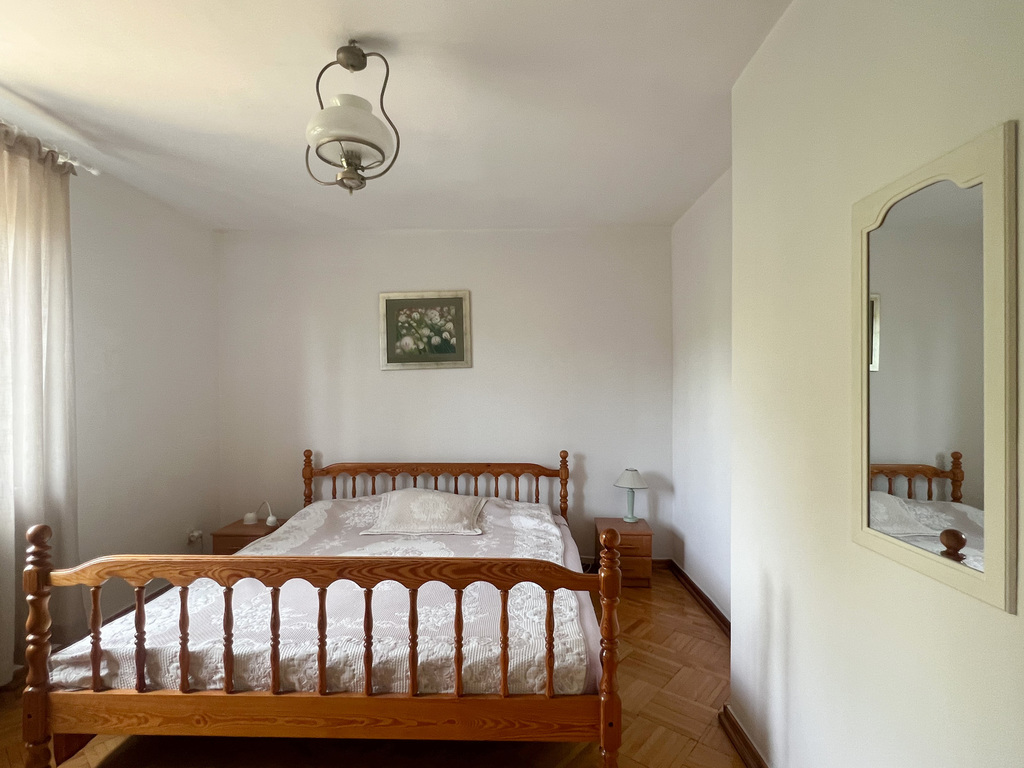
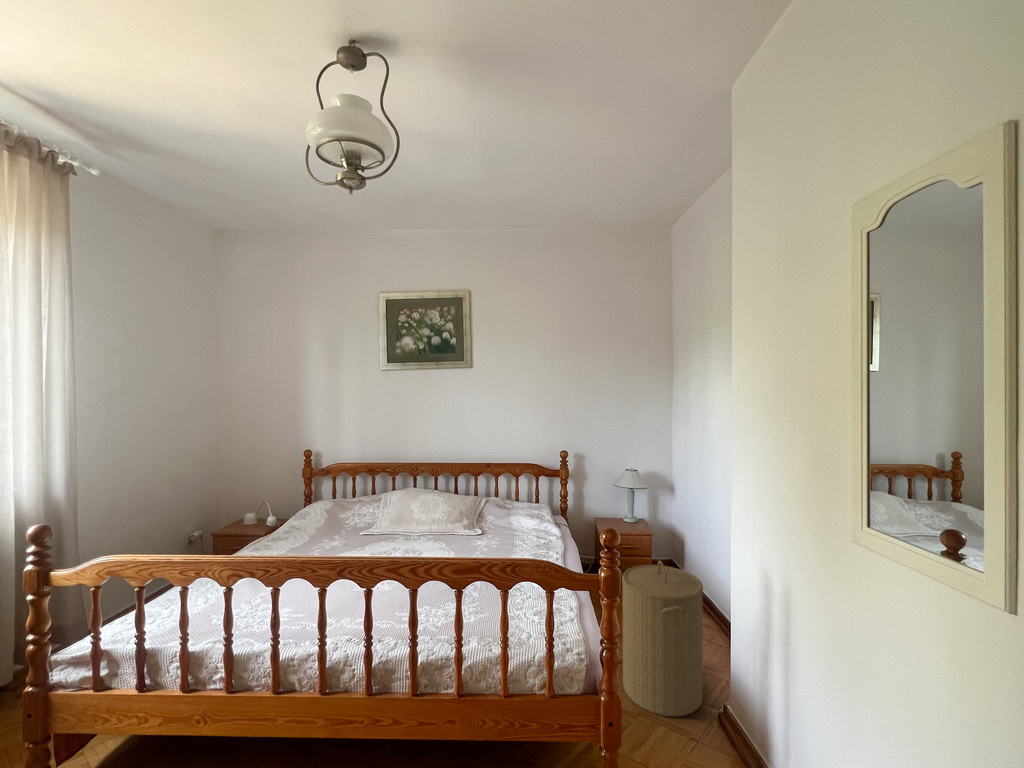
+ laundry hamper (661, 626)
